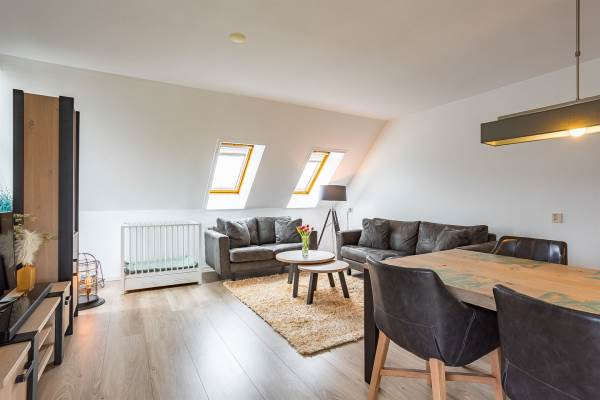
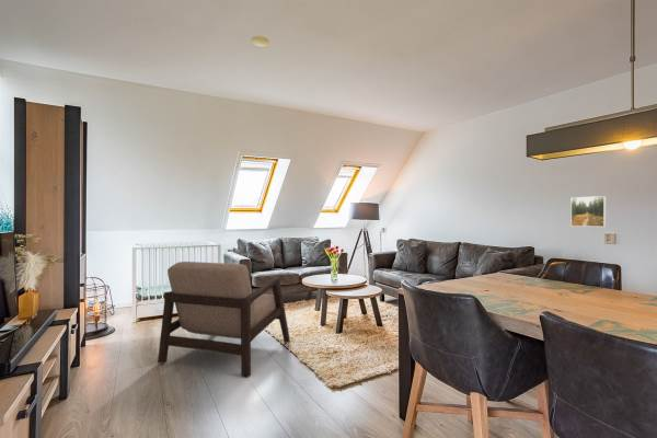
+ armchair (229, 304)
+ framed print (587, 211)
